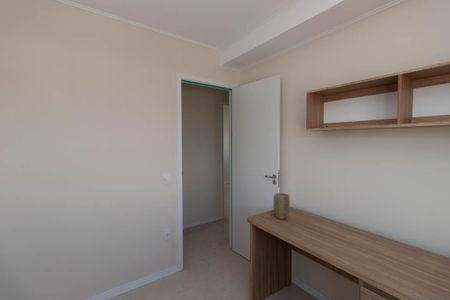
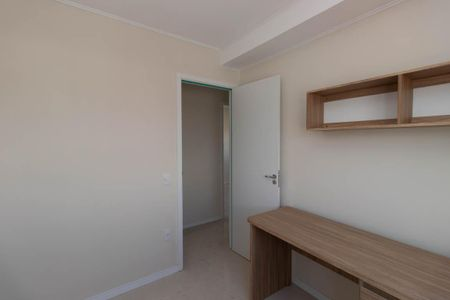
- plant pot (281, 206)
